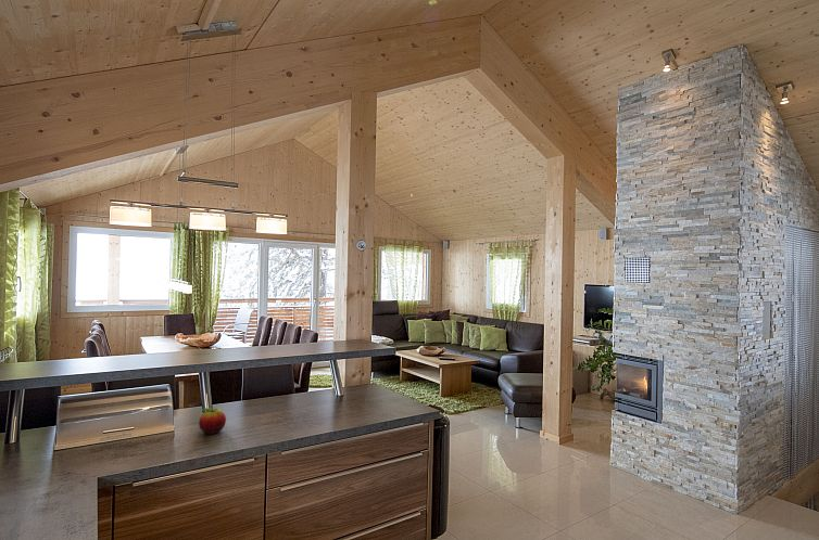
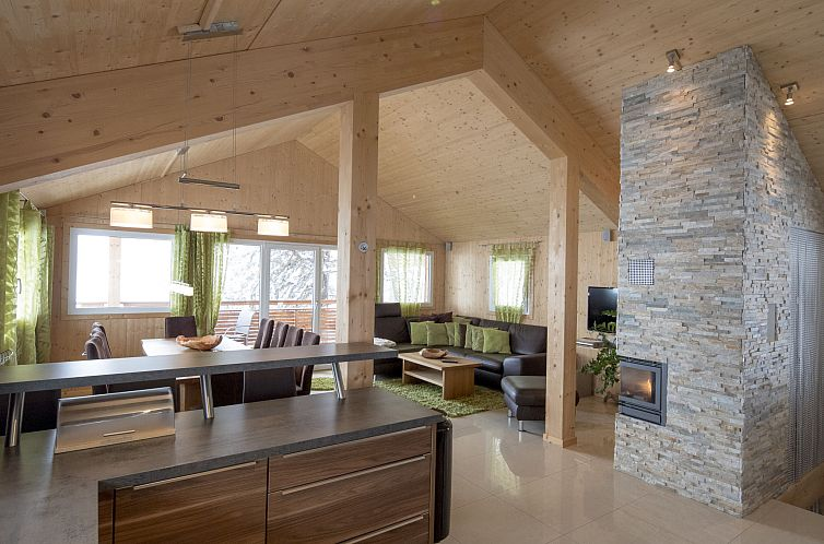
- fruit (212, 420)
